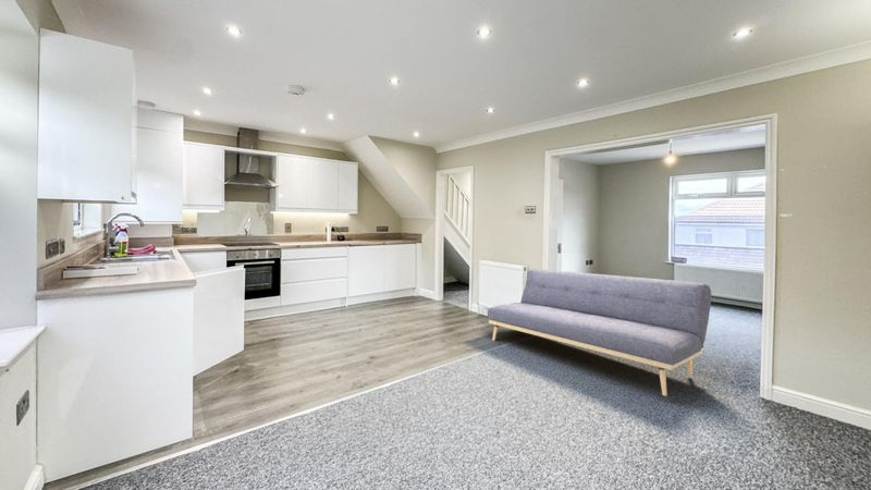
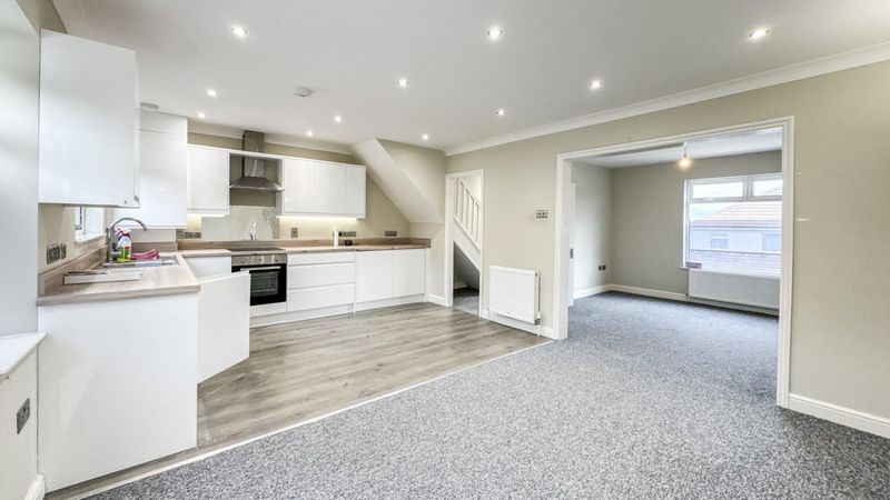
- sofa (584, 315)
